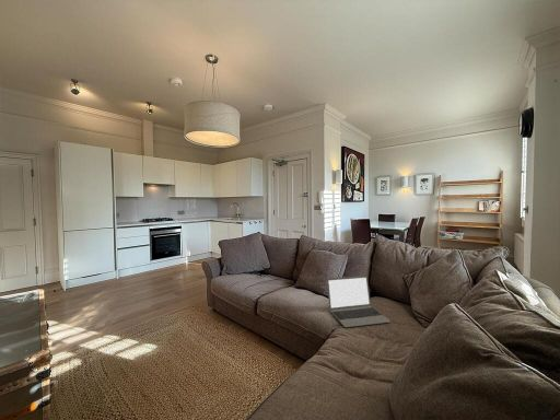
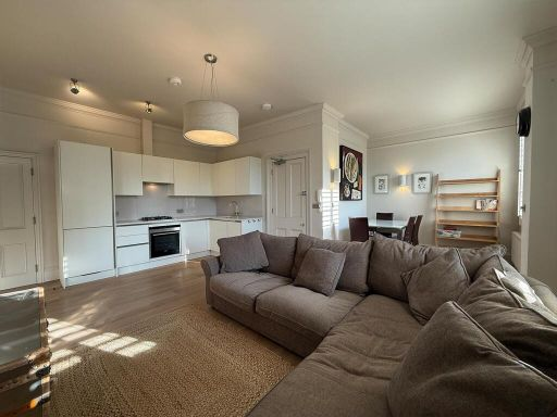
- laptop (357, 299)
